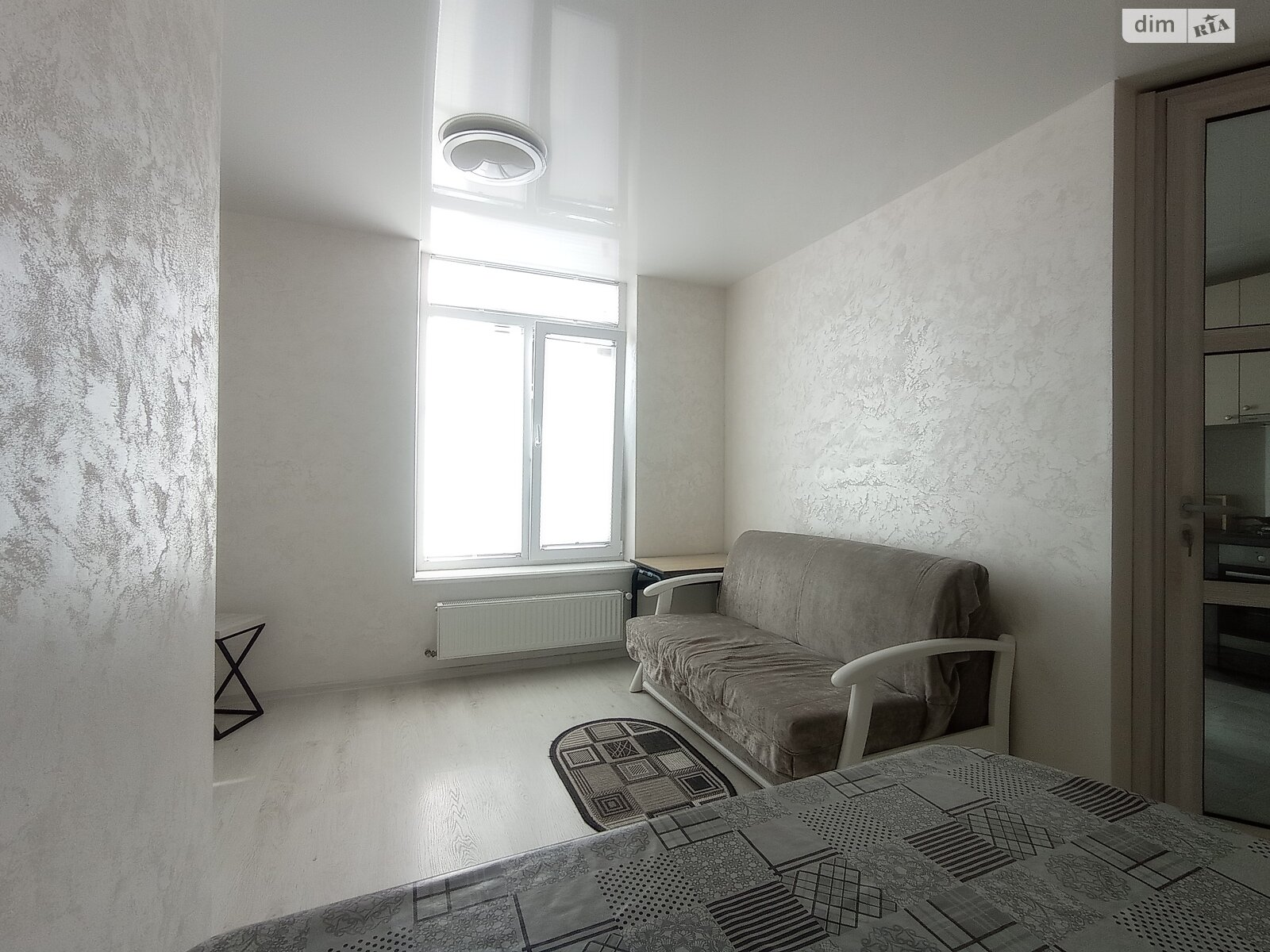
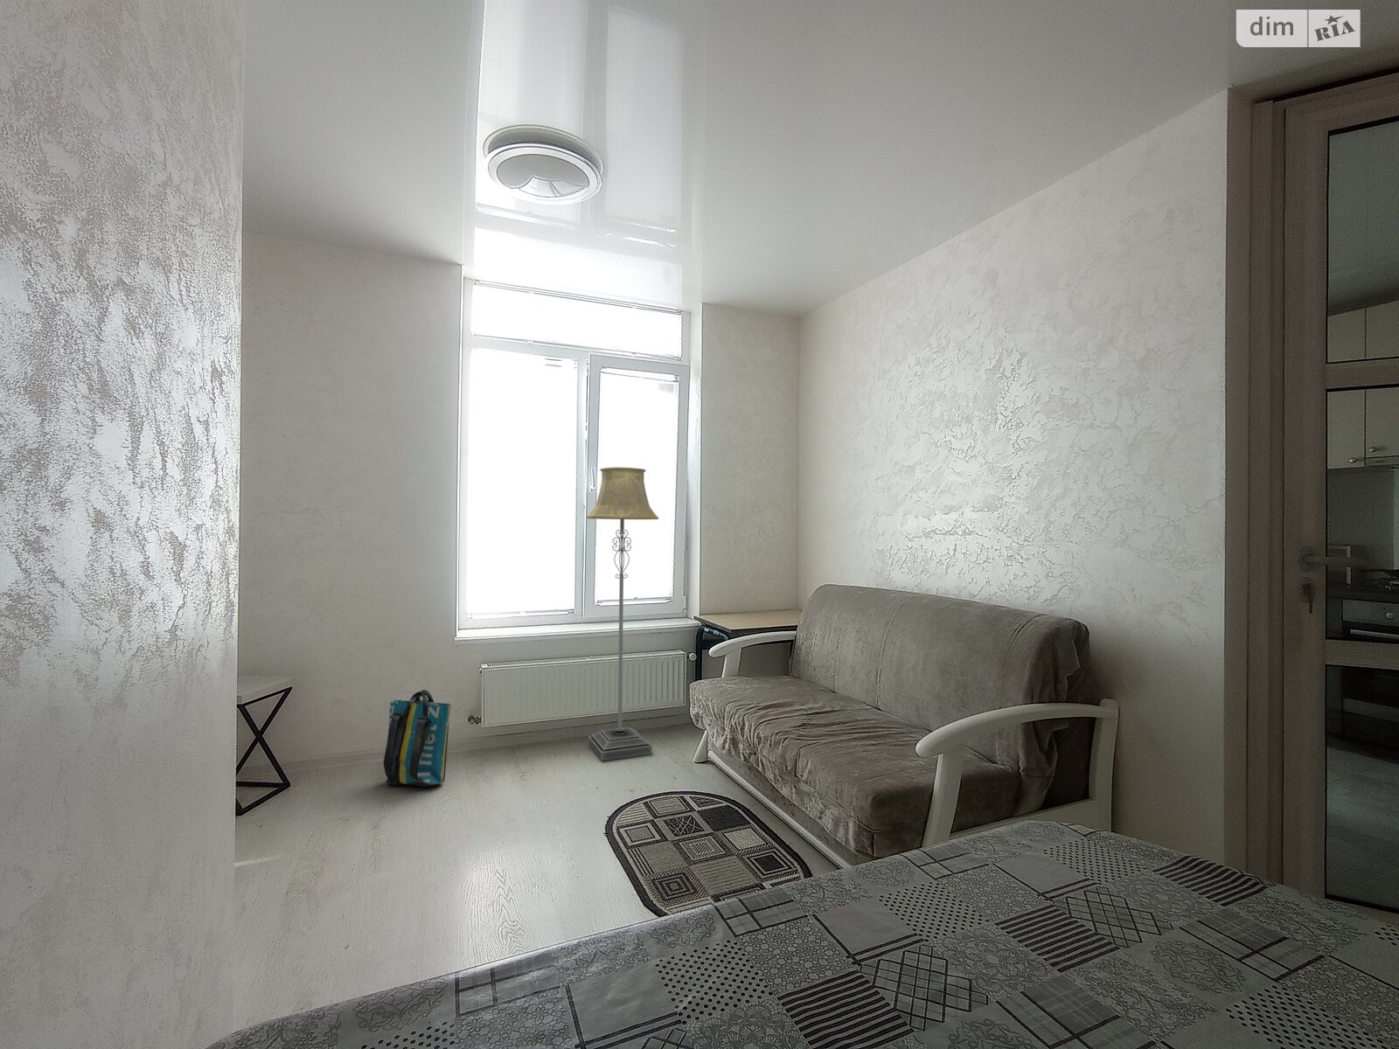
+ tote bag (413, 739)
+ floor lamp (621, 608)
